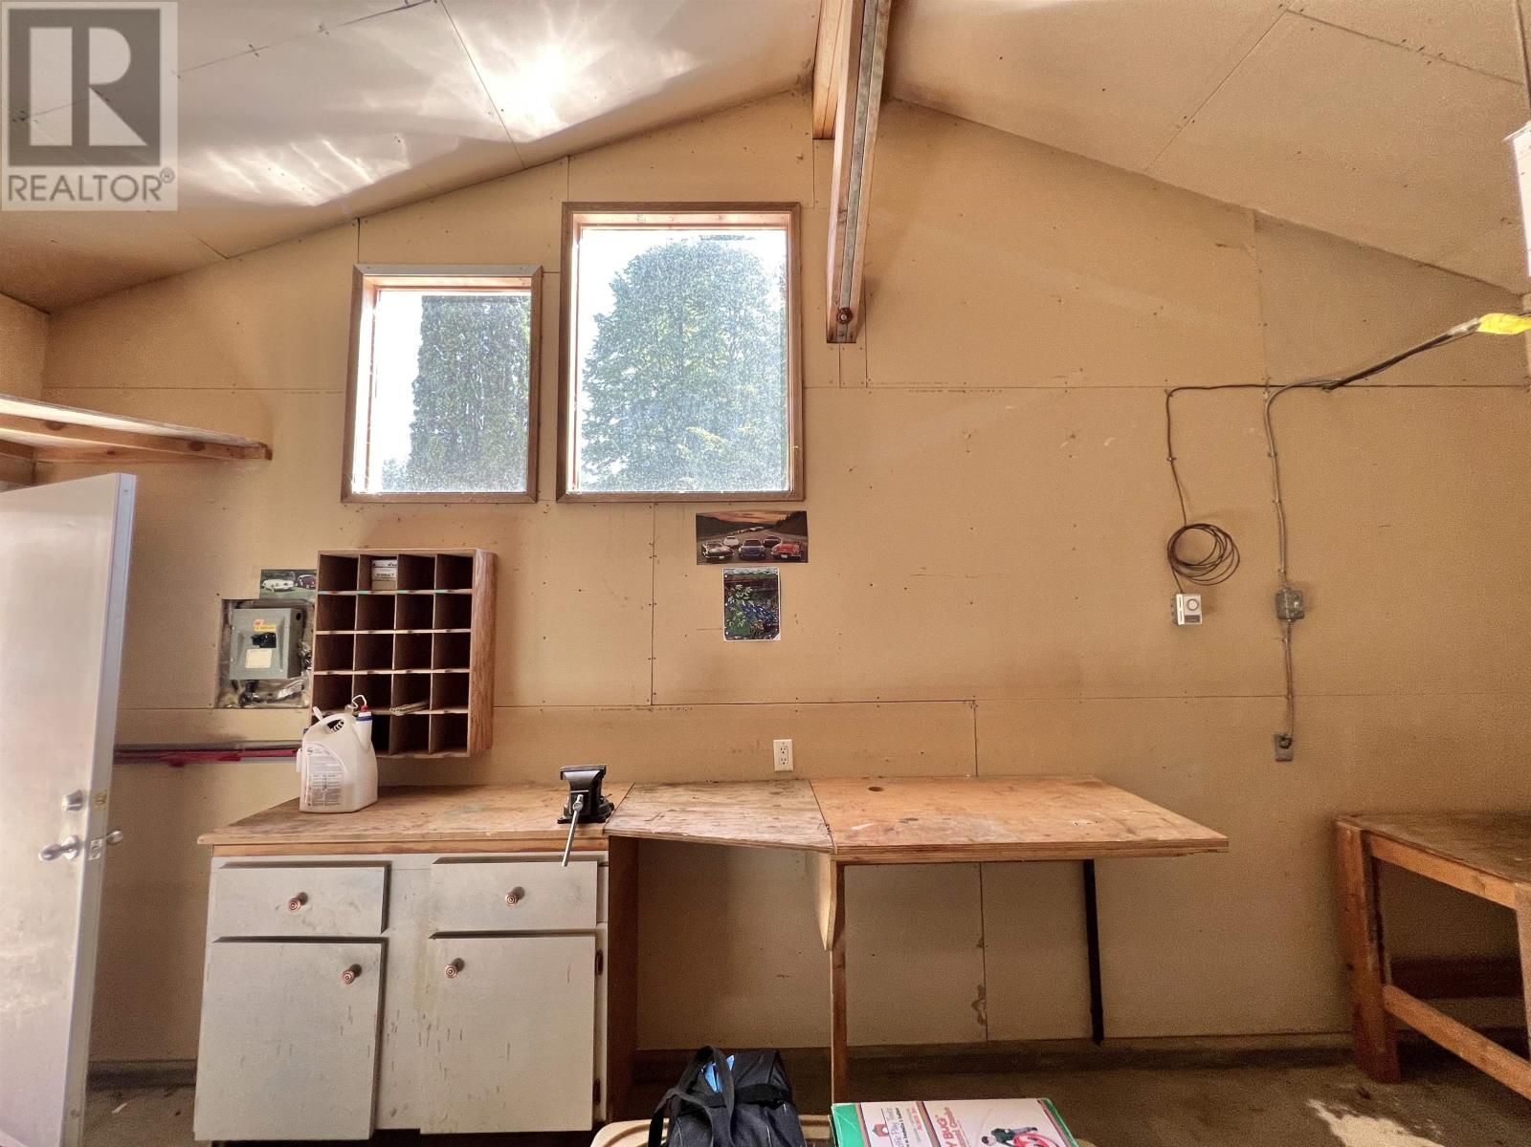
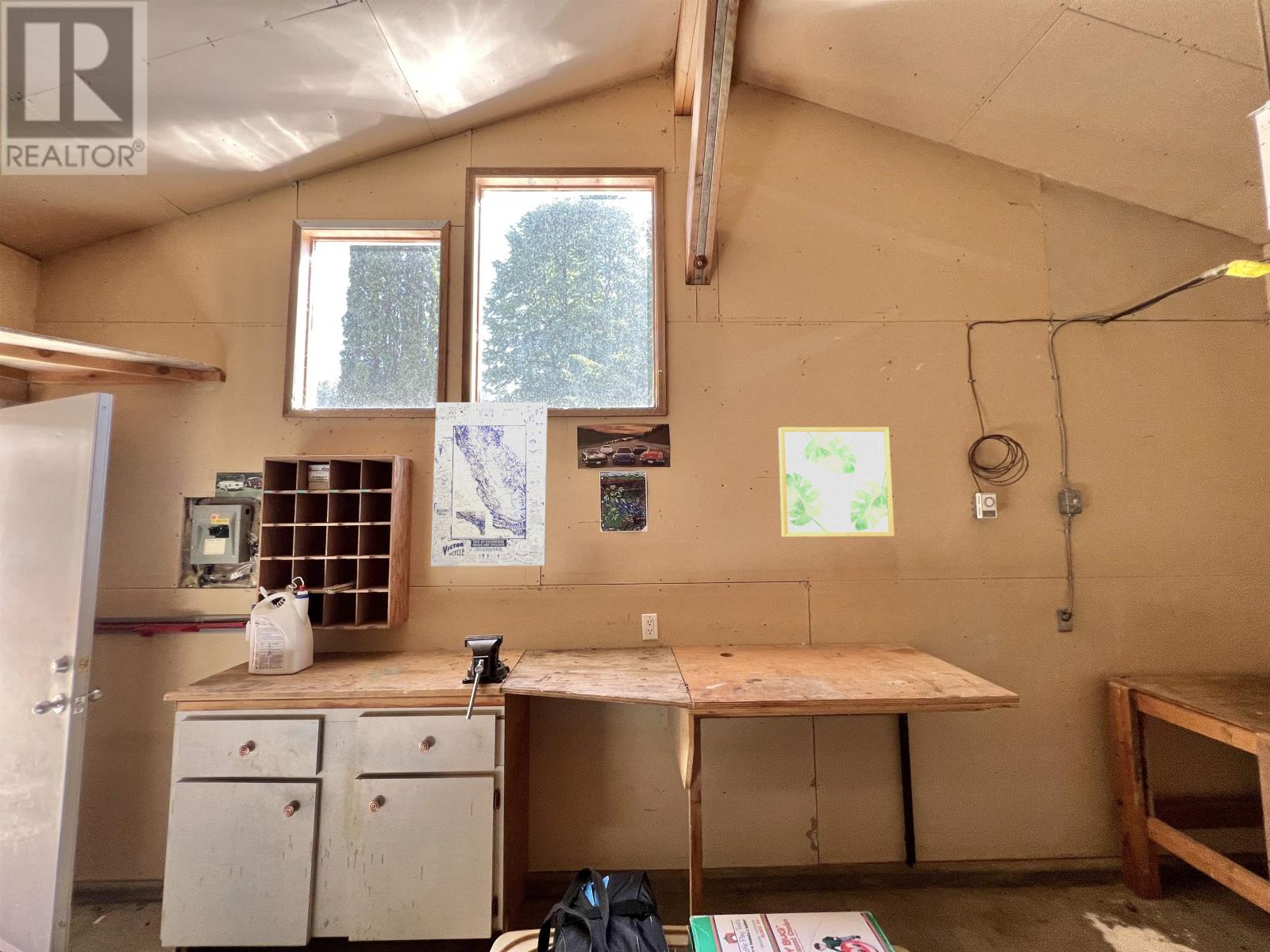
+ wall art (835, 482)
+ wall art (491, 483)
